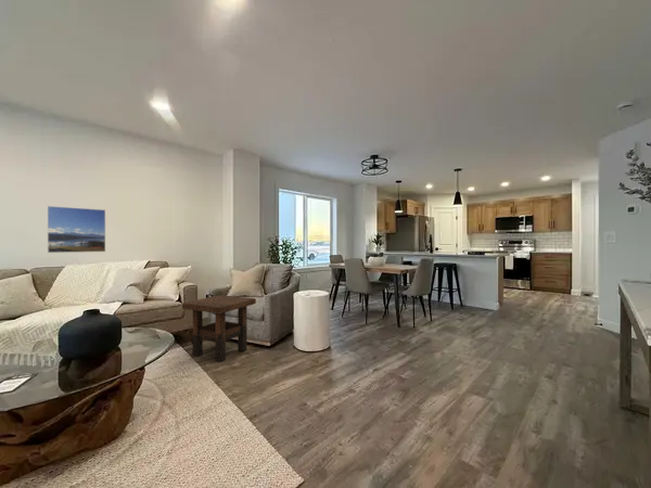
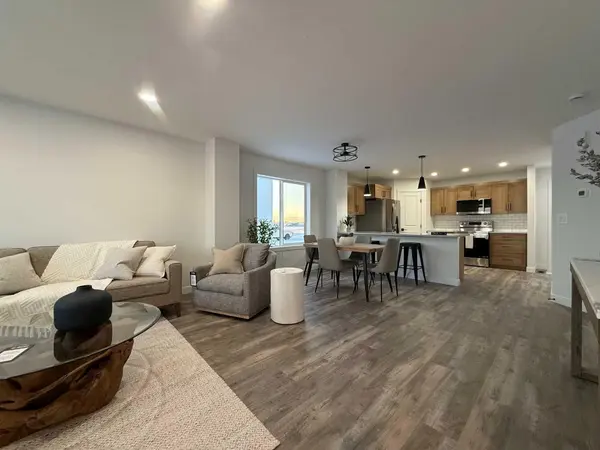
- side table (220, 326)
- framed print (77, 230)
